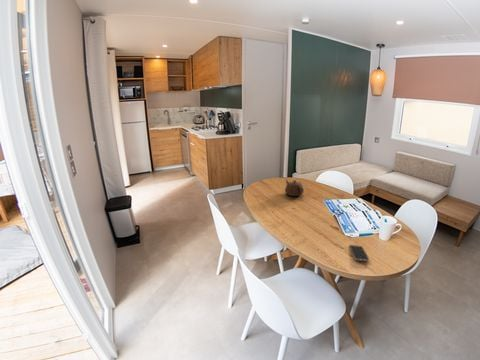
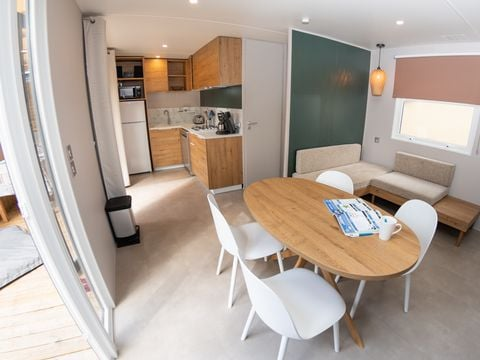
- smartphone (358, 252)
- teapot (293, 187)
